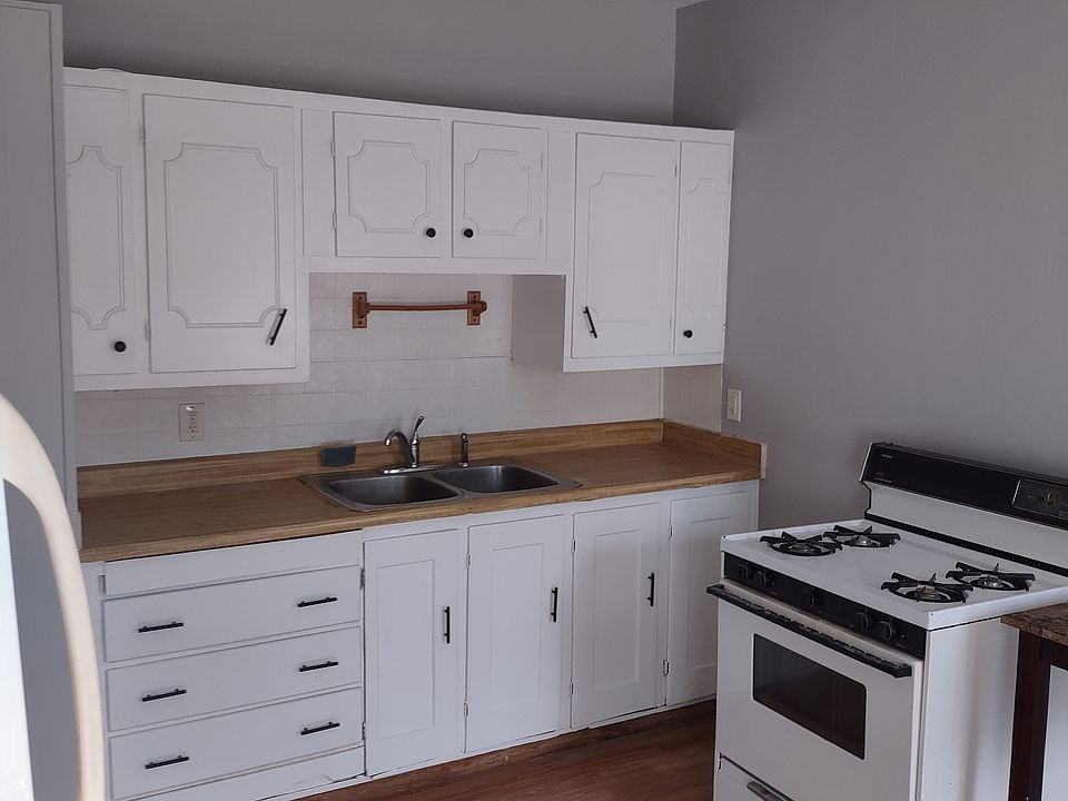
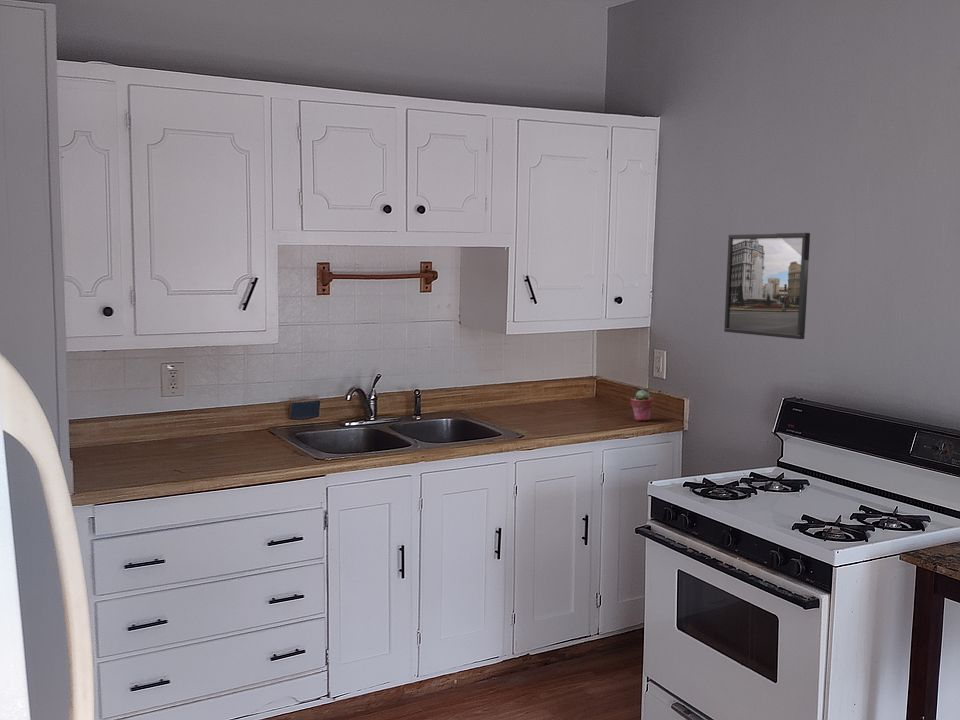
+ potted succulent (642, 404)
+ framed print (765, 284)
